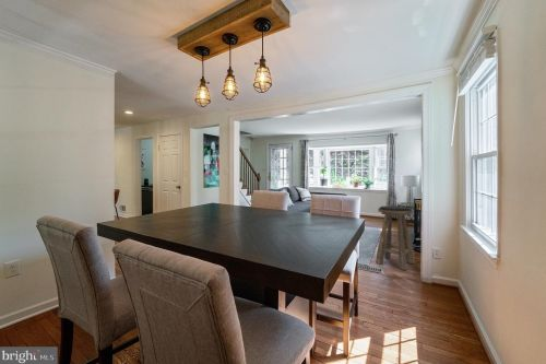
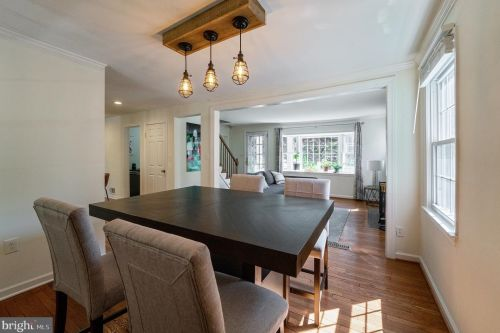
- stool (391, 235)
